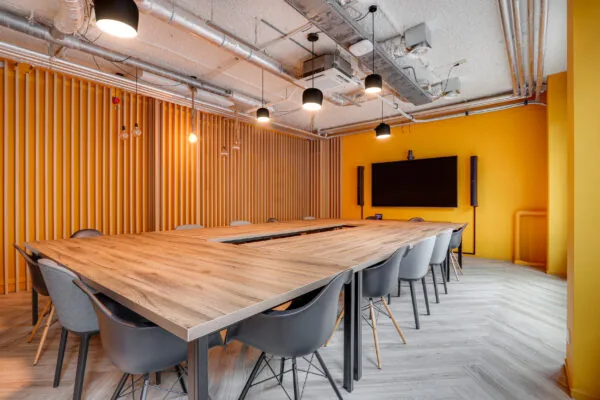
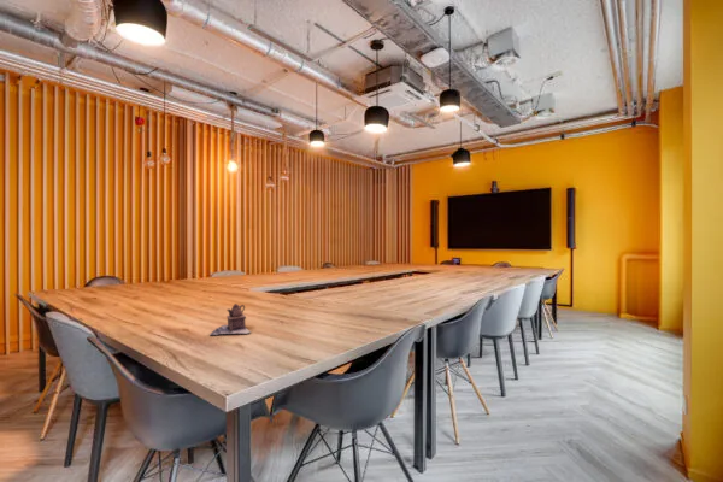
+ teapot (234, 316)
